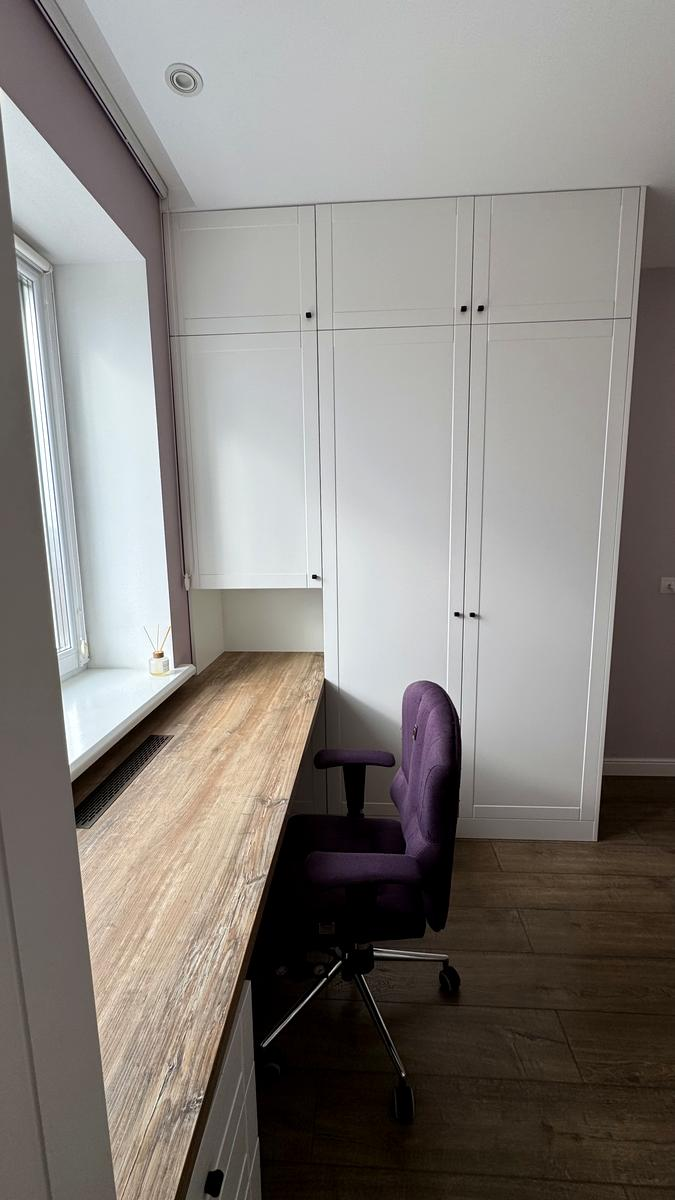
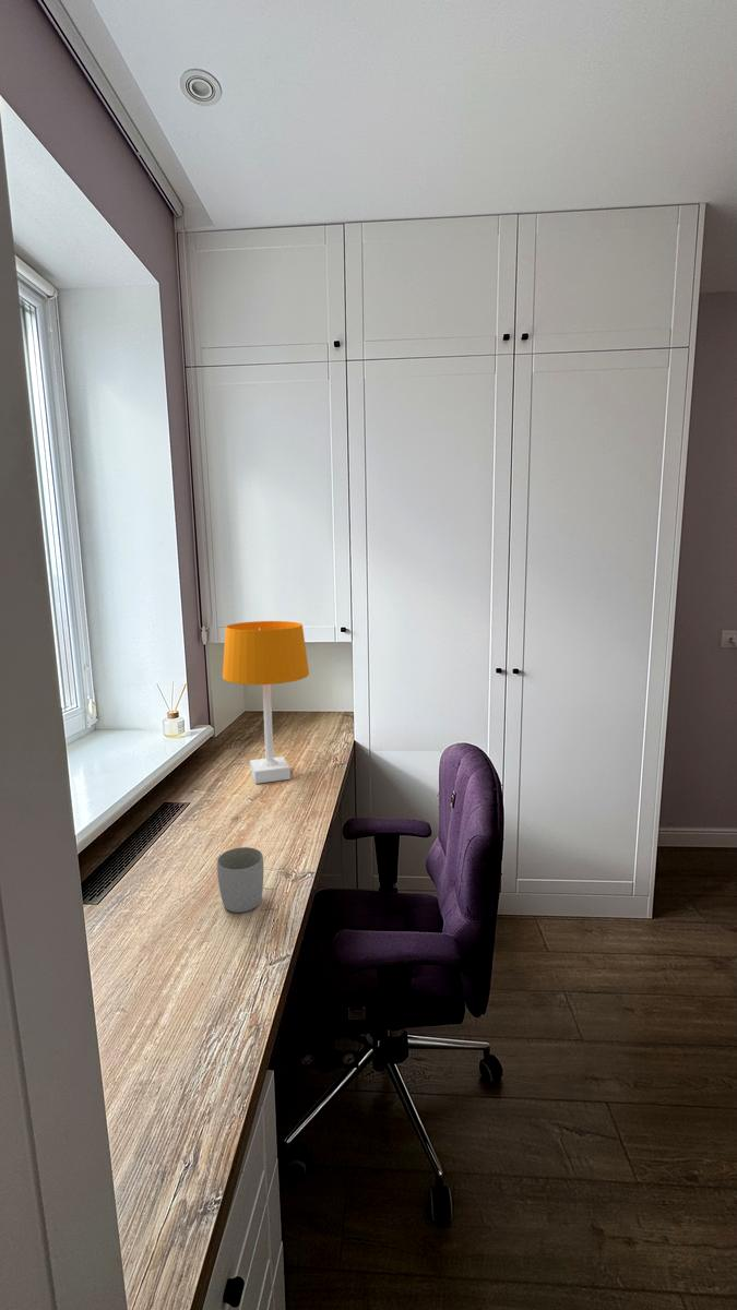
+ desk lamp (266, 702)
+ mug (242, 874)
